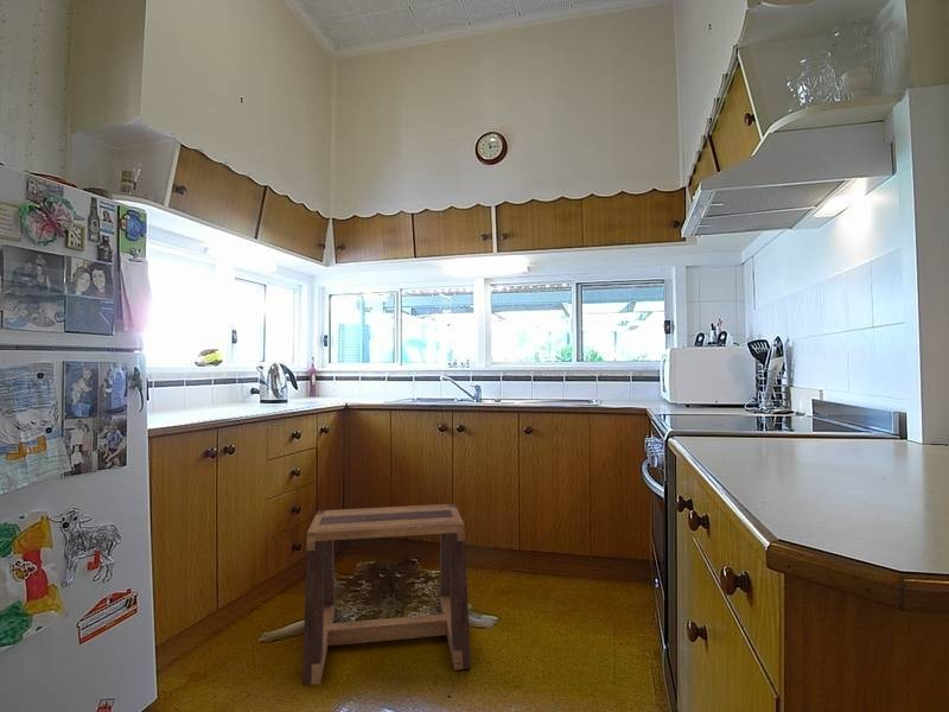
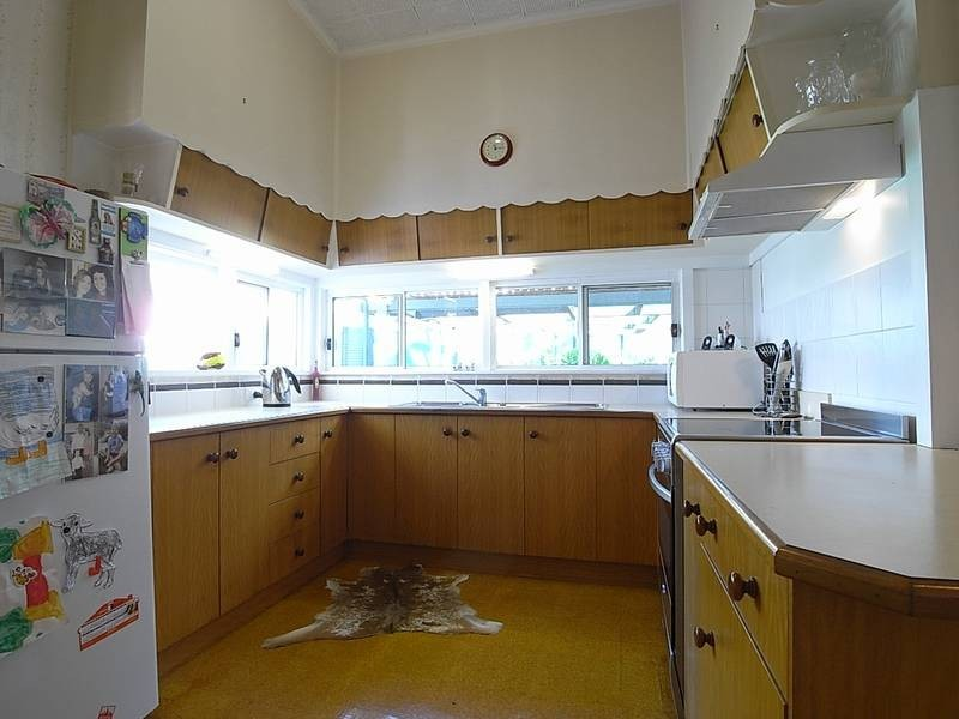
- stool (384, 536)
